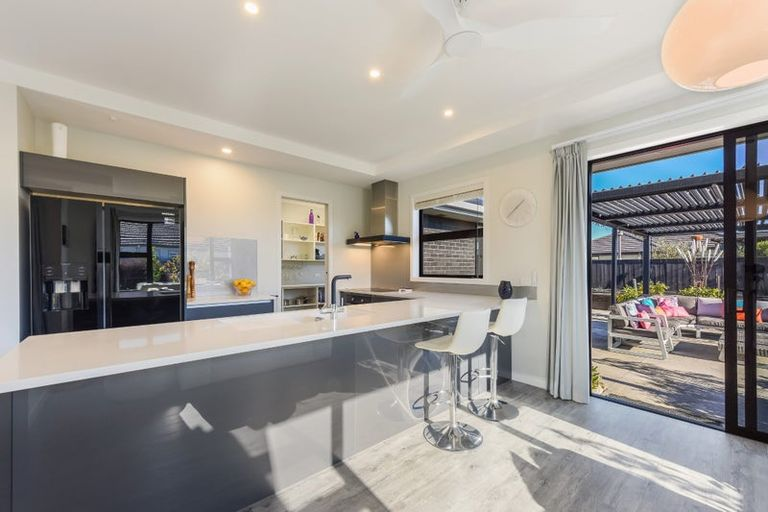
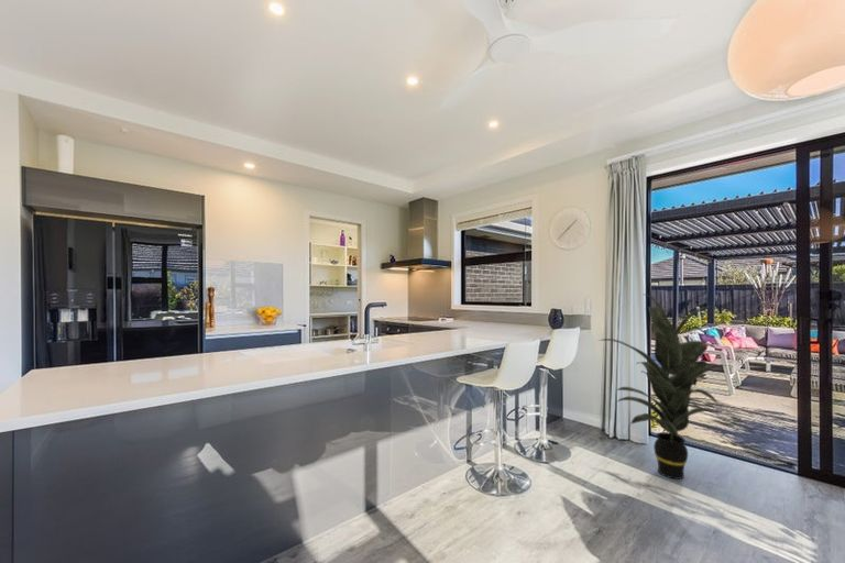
+ indoor plant (665, 382)
